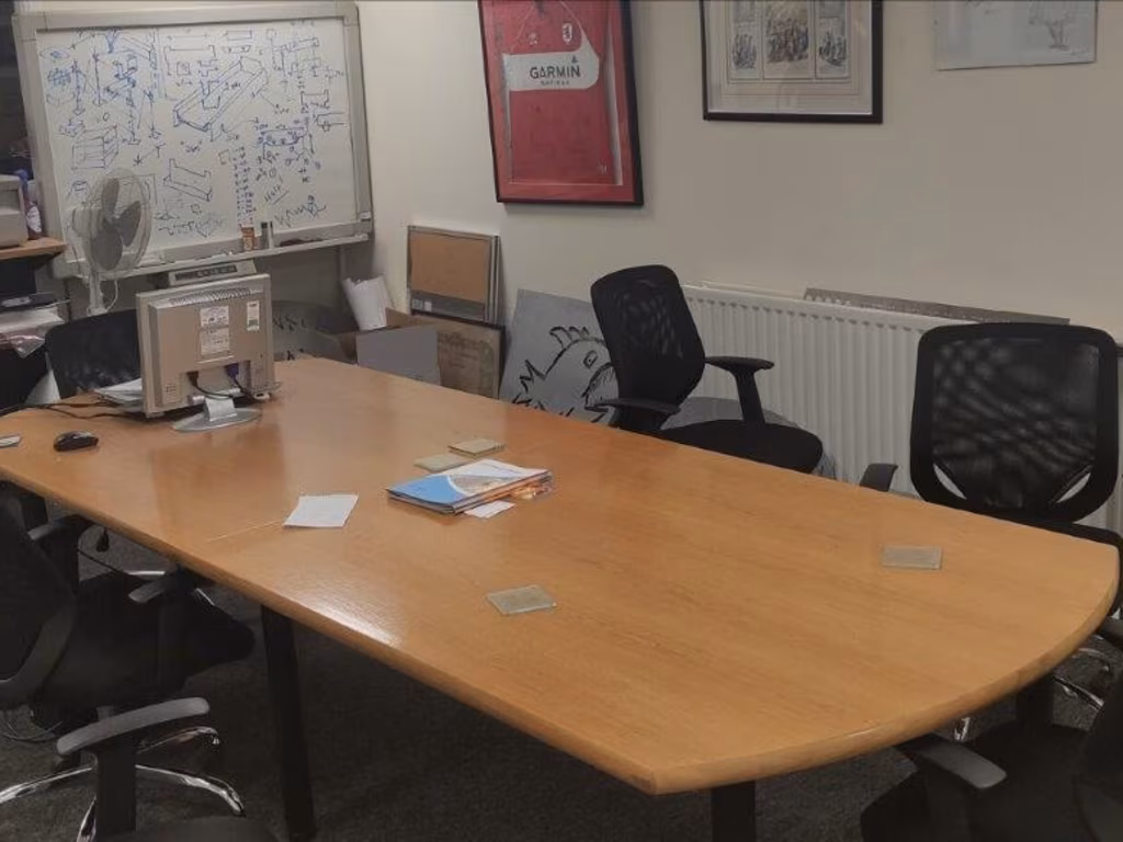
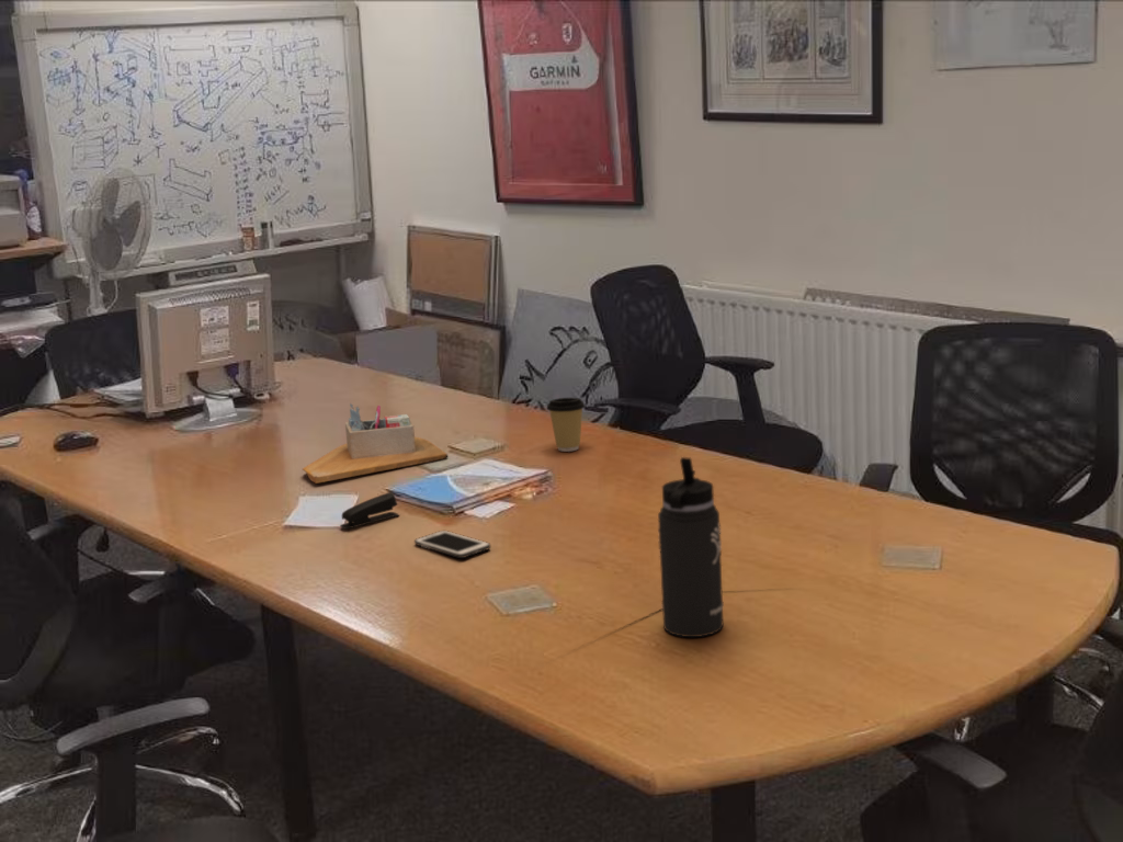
+ thermos bottle (688, 545)
+ cell phone (452, 544)
+ stapler (368, 510)
+ desk organizer (377, 432)
+ coffee cup (566, 423)
